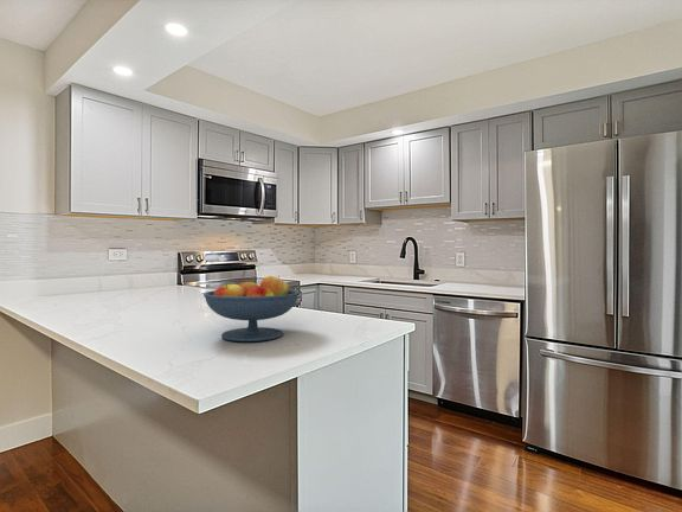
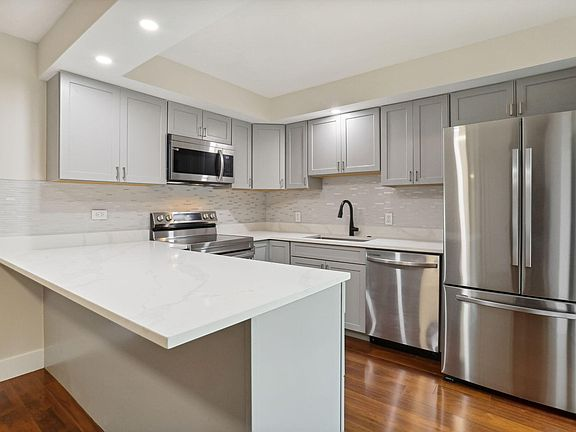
- fruit bowl (252, 306)
